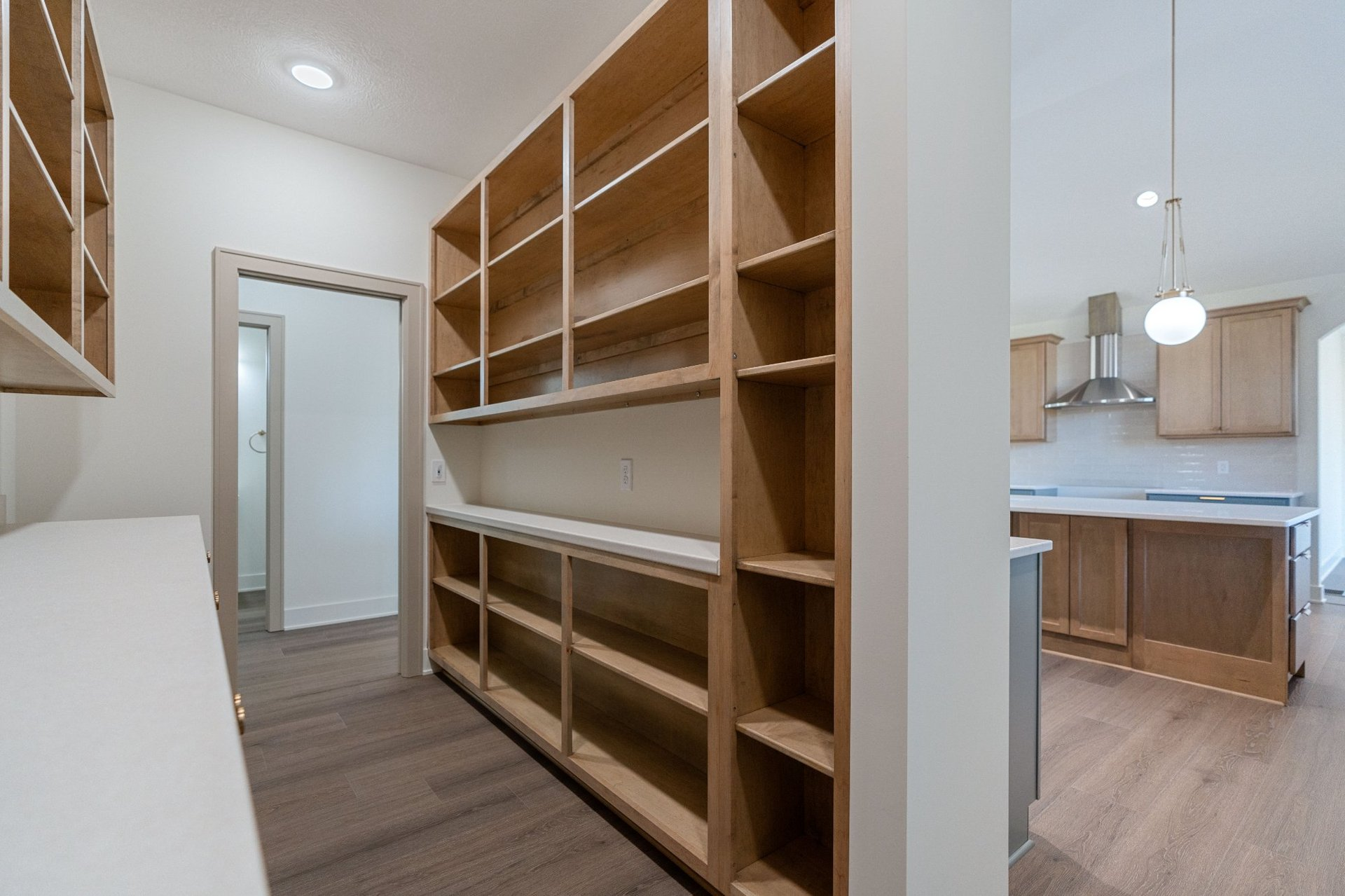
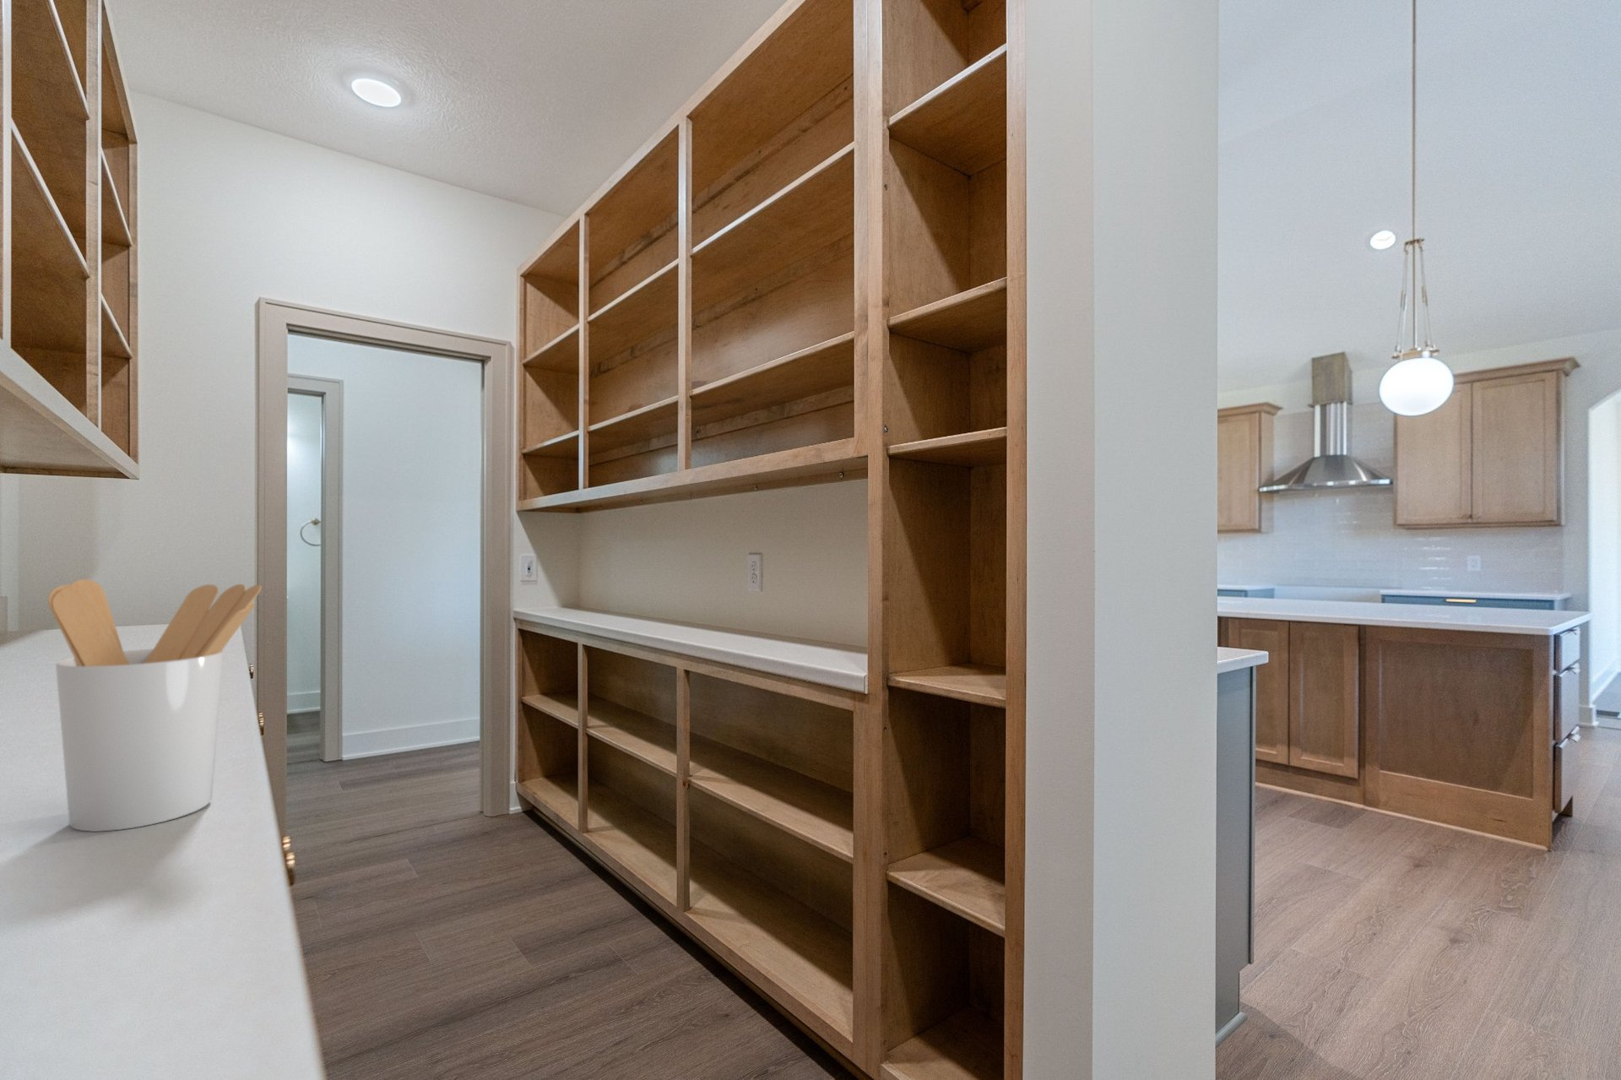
+ utensil holder (171, 689)
